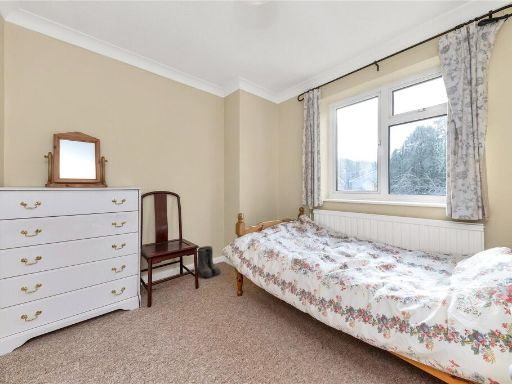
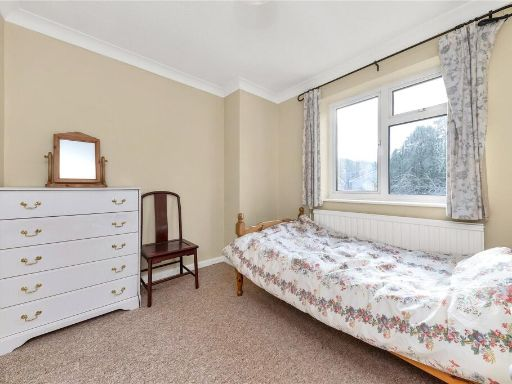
- boots (207, 260)
